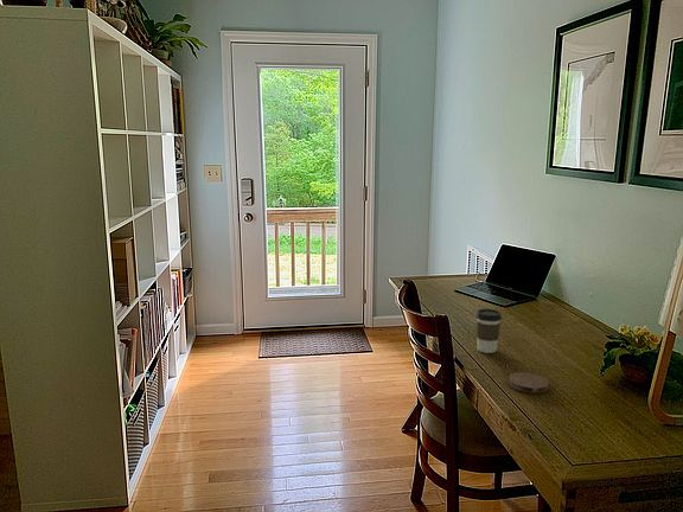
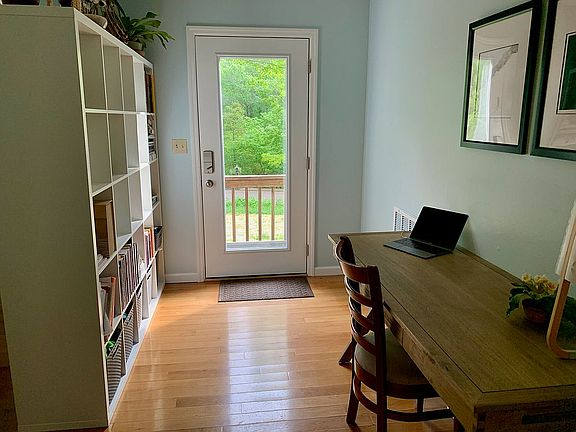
- coffee cup (487, 331)
- coaster (528, 382)
